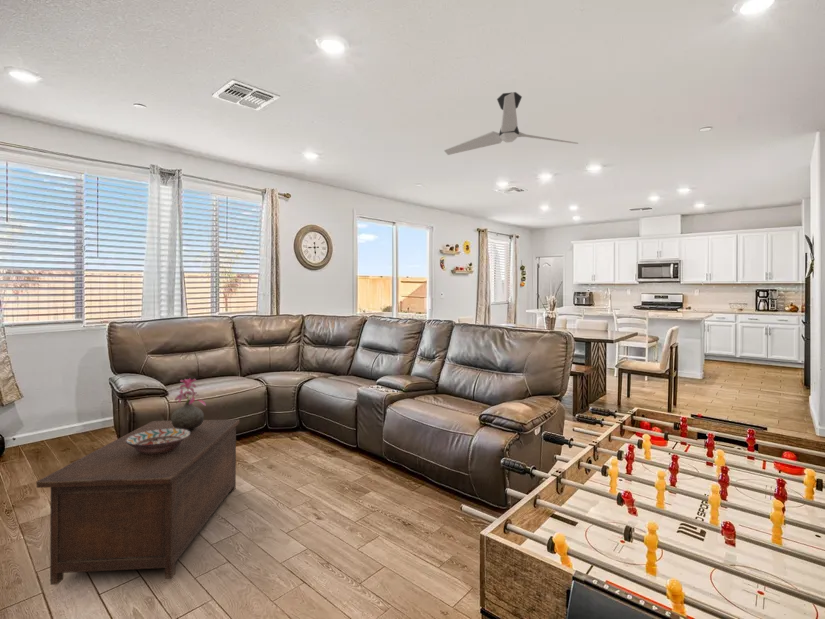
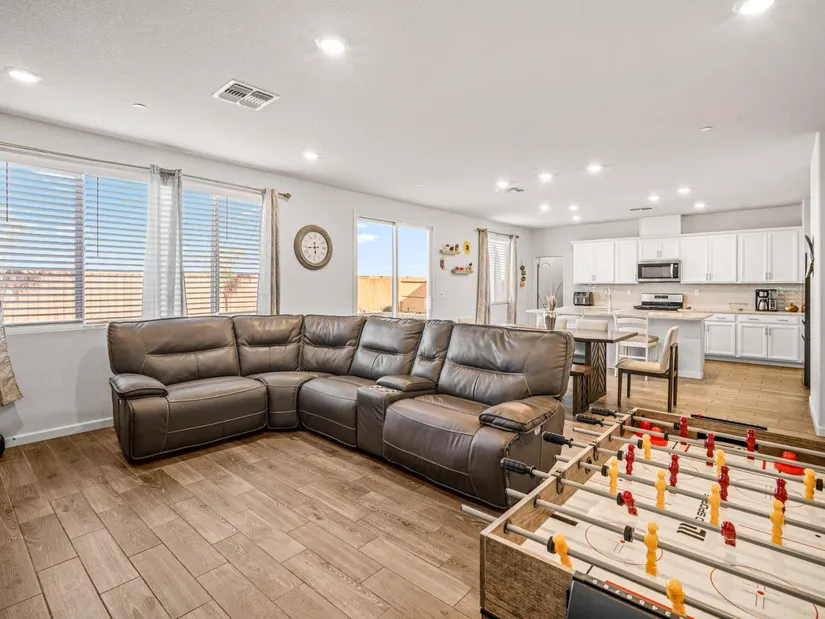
- vase (188, 404)
- ceiling fan (509, 111)
- cabinet (159, 486)
- decorative bowl (158, 442)
